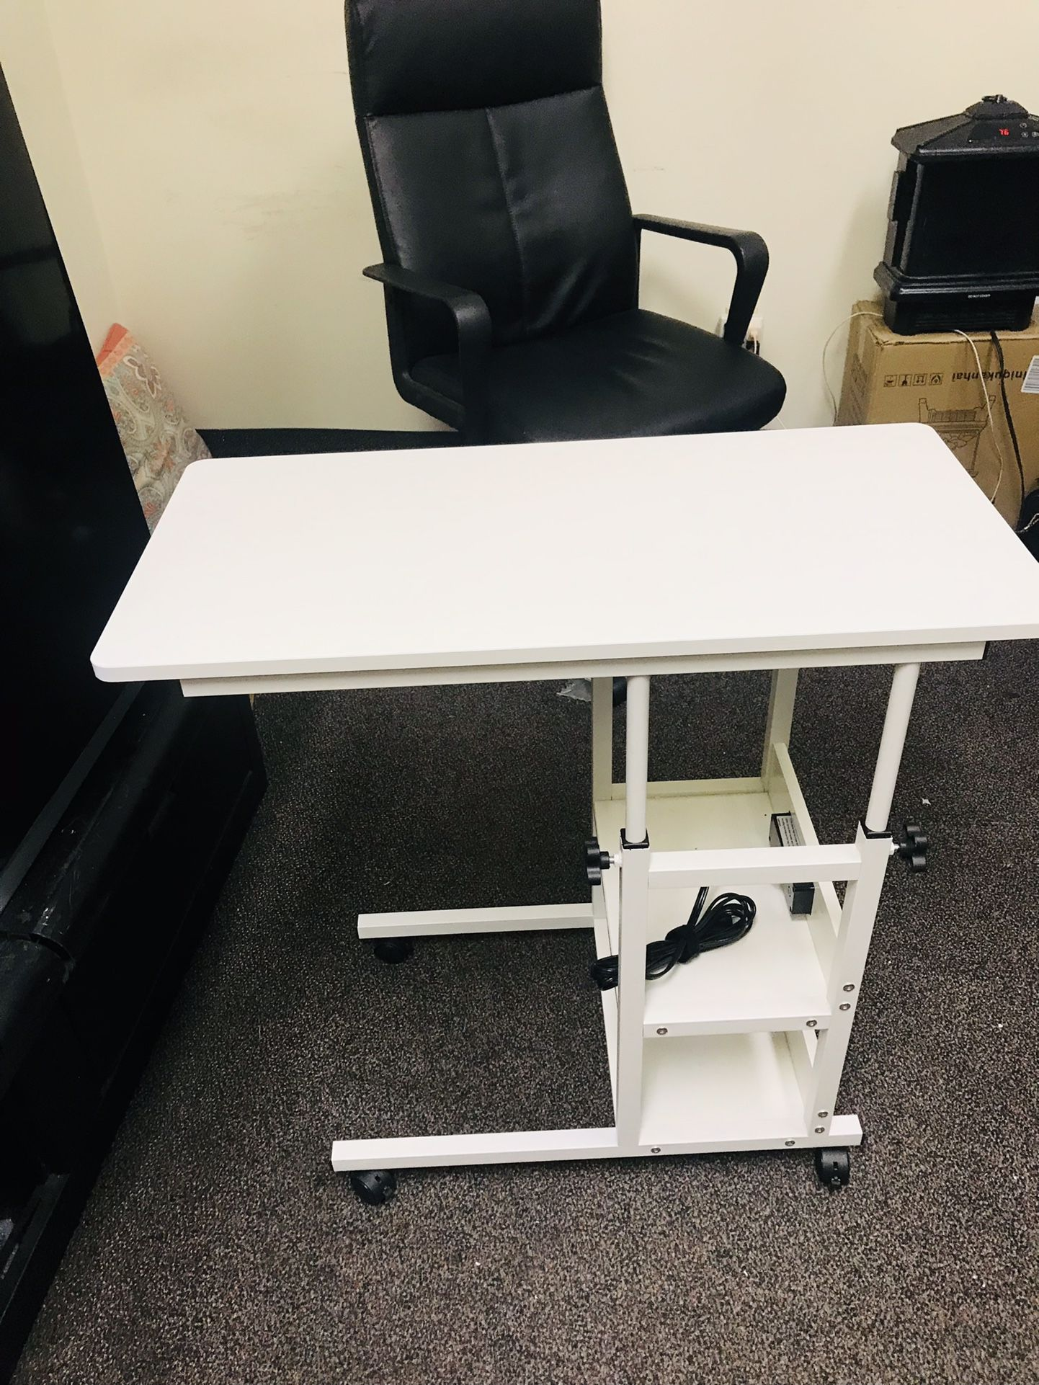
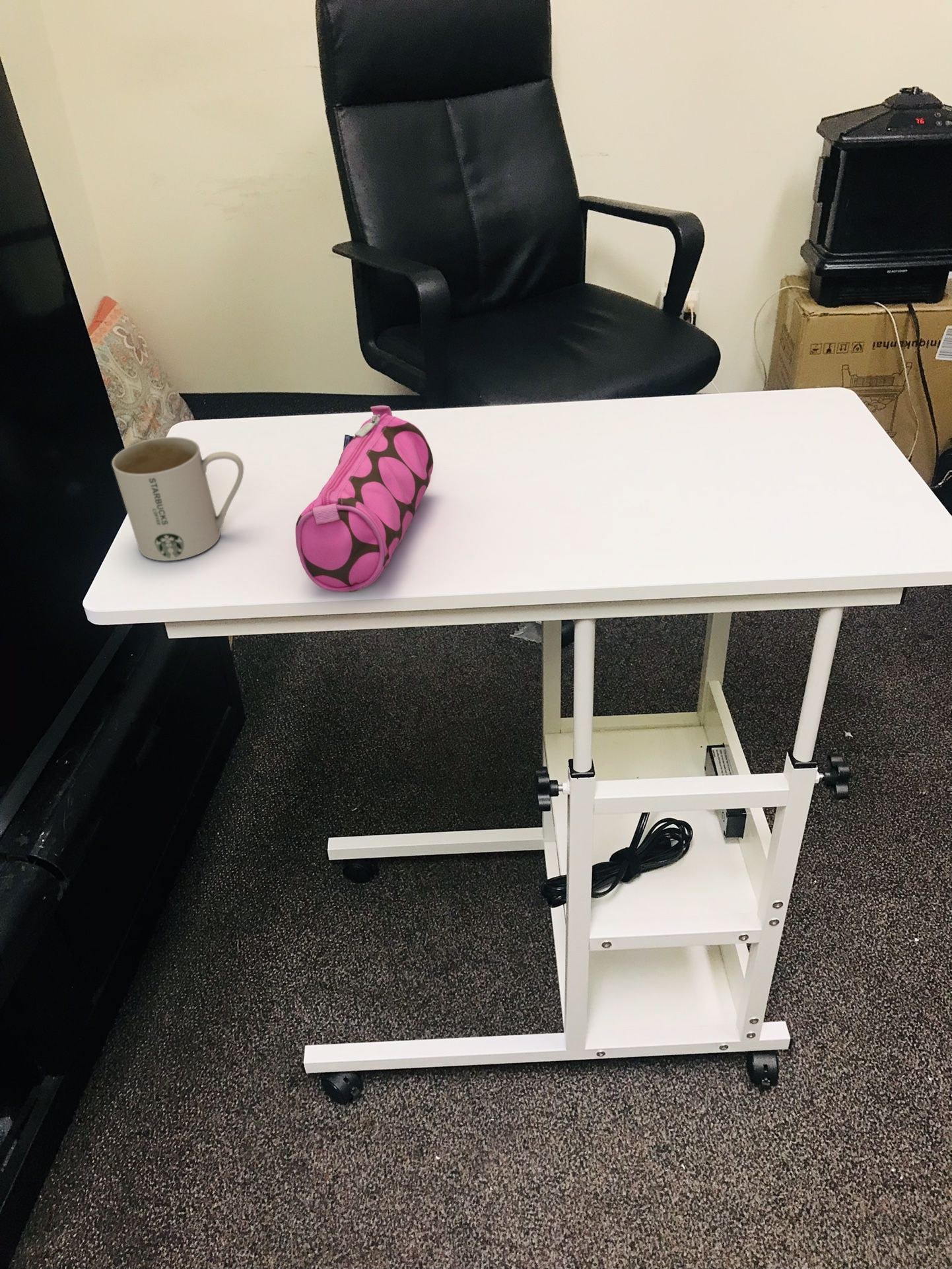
+ pencil case (365, 494)
+ mug (187, 496)
